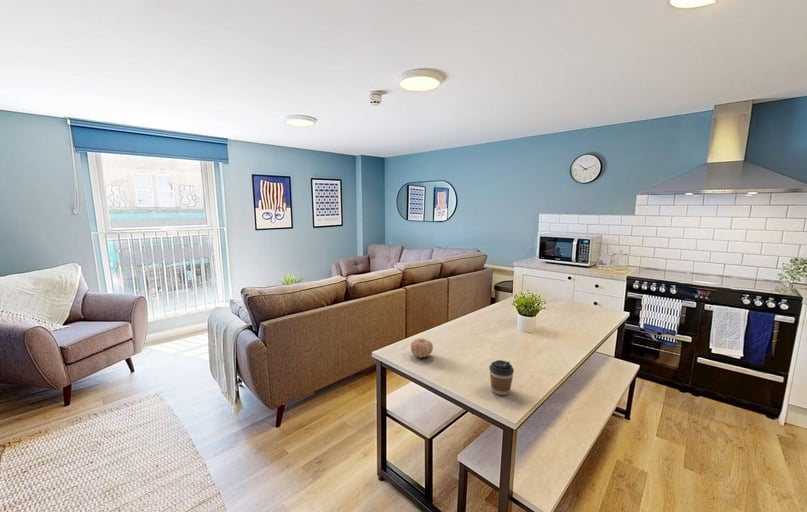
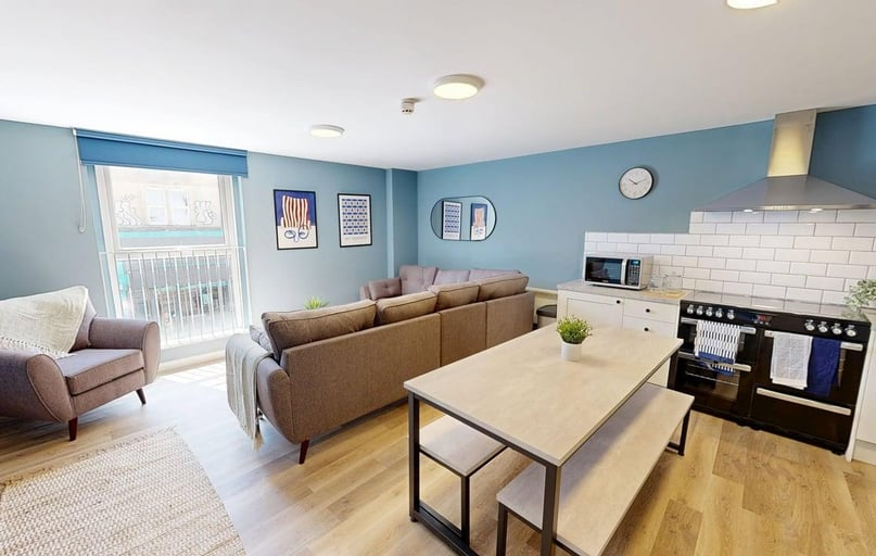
- coffee cup (501, 376)
- fruit (421, 348)
